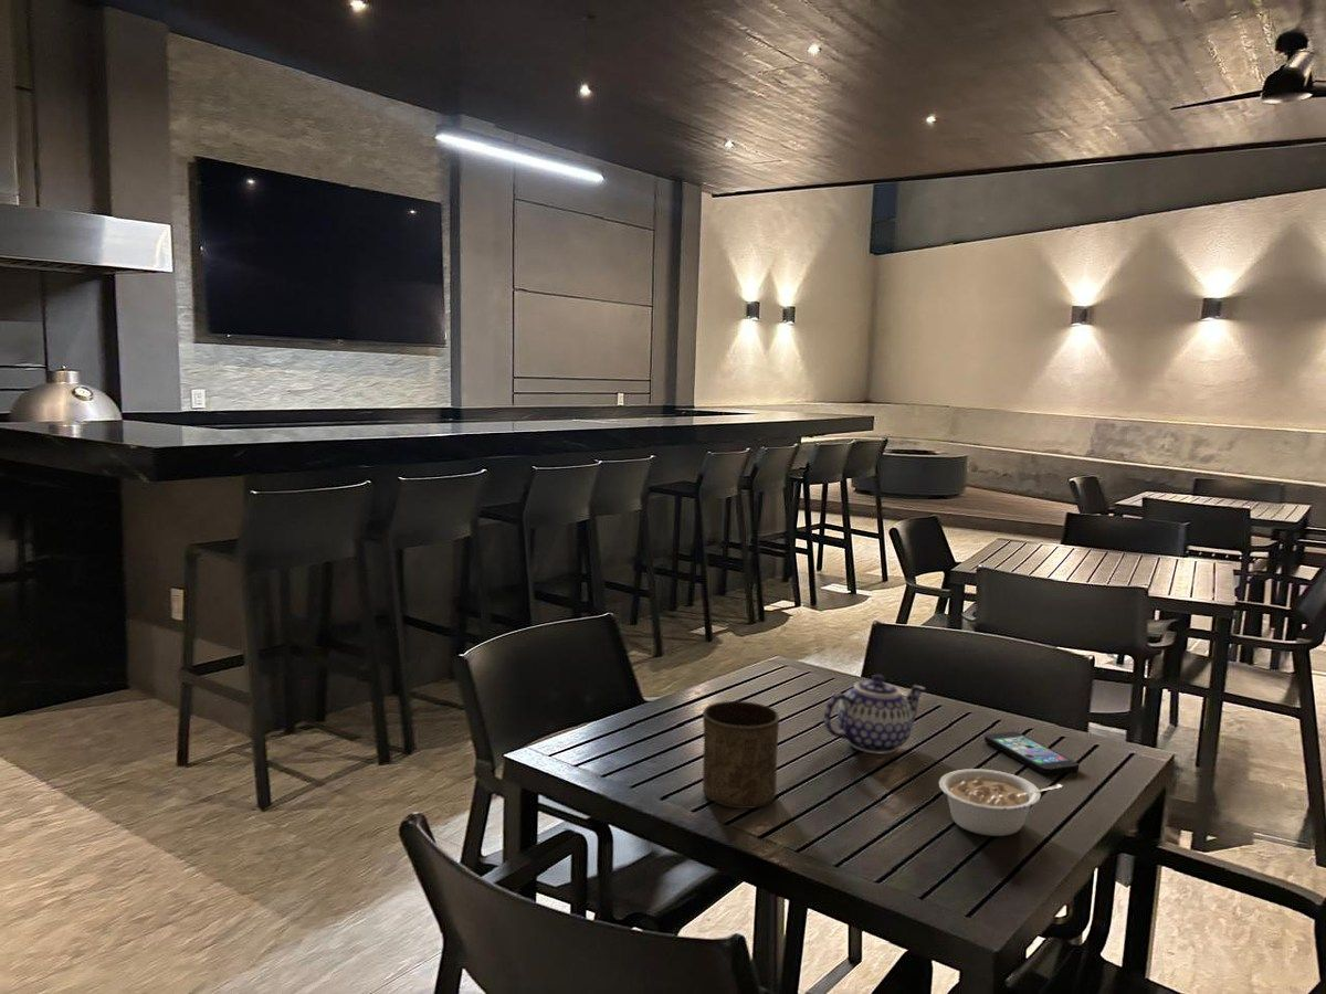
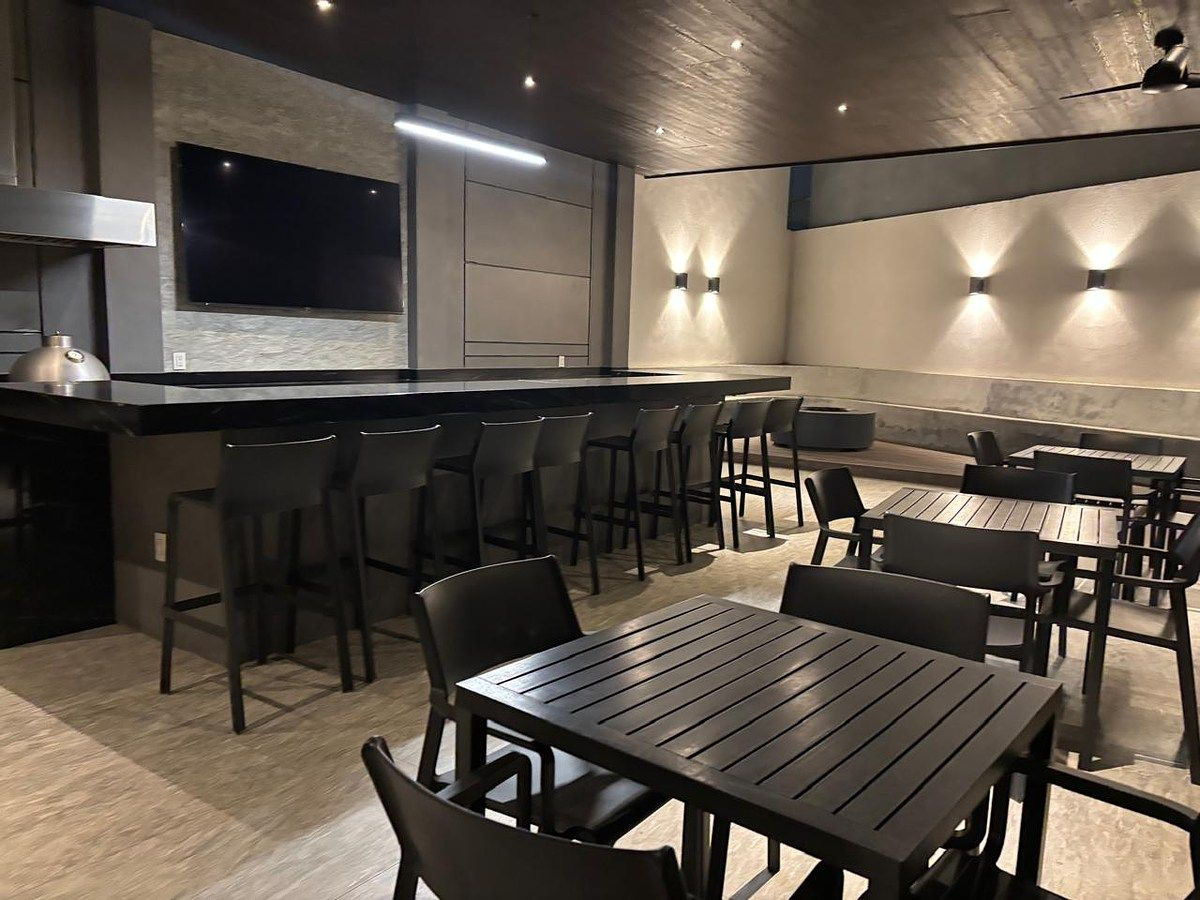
- cup (739, 753)
- smartphone (1029, 751)
- legume (991, 800)
- teapot (875, 710)
